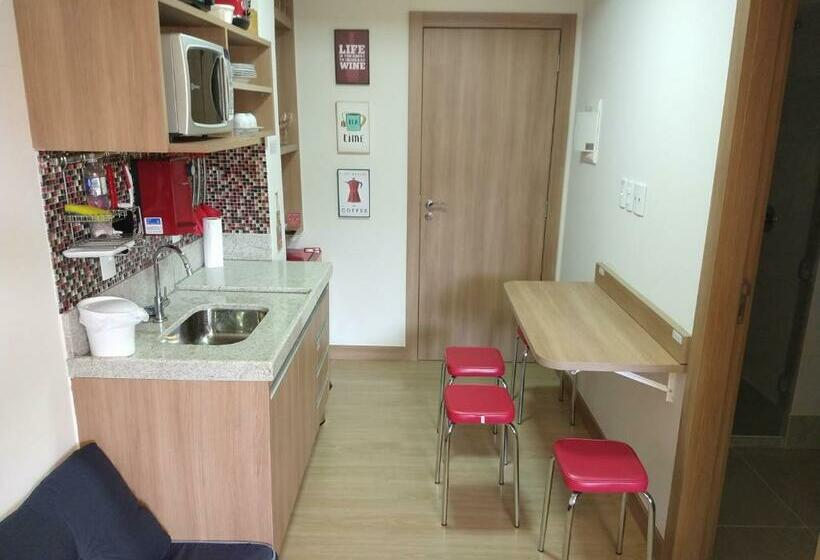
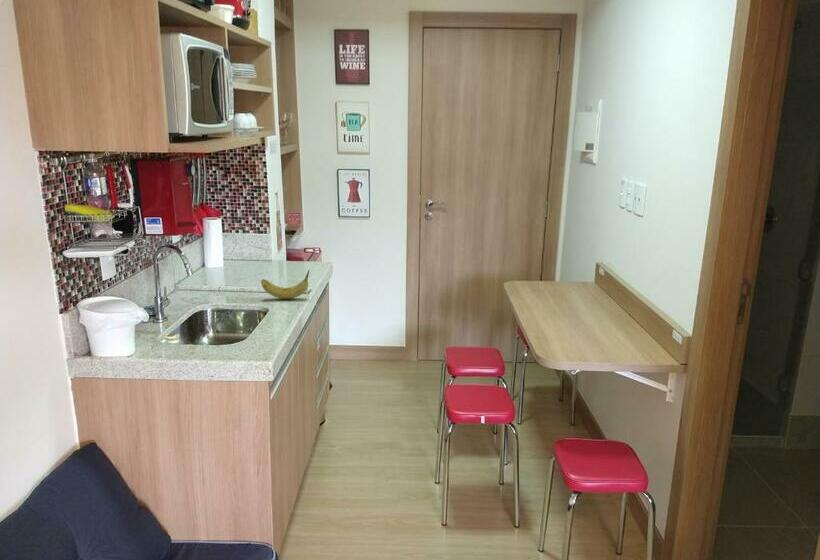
+ fruit (283, 287)
